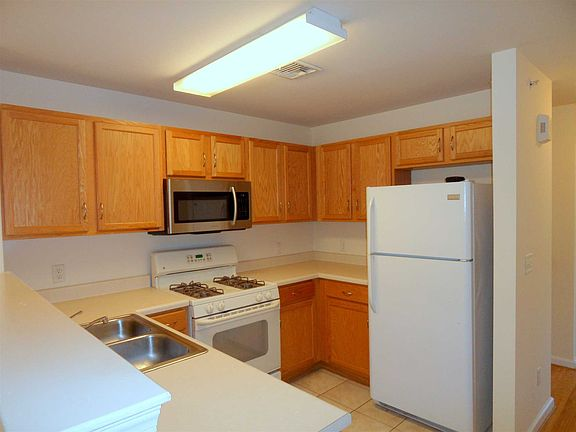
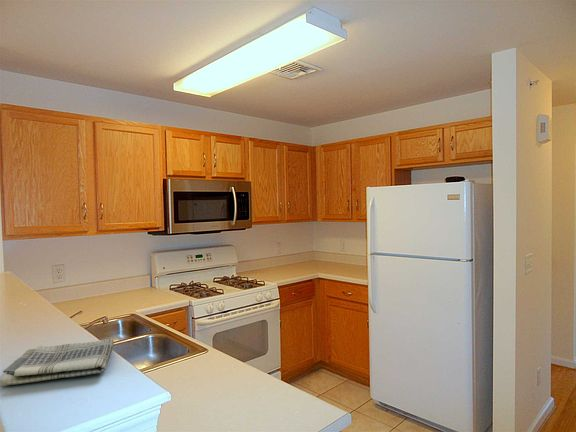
+ dish towel (63, 357)
